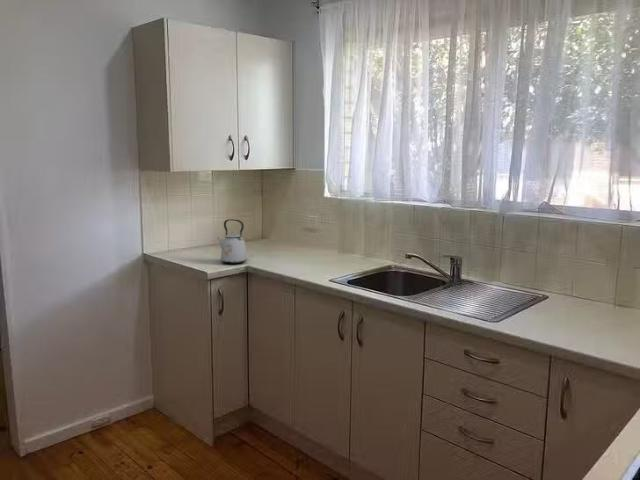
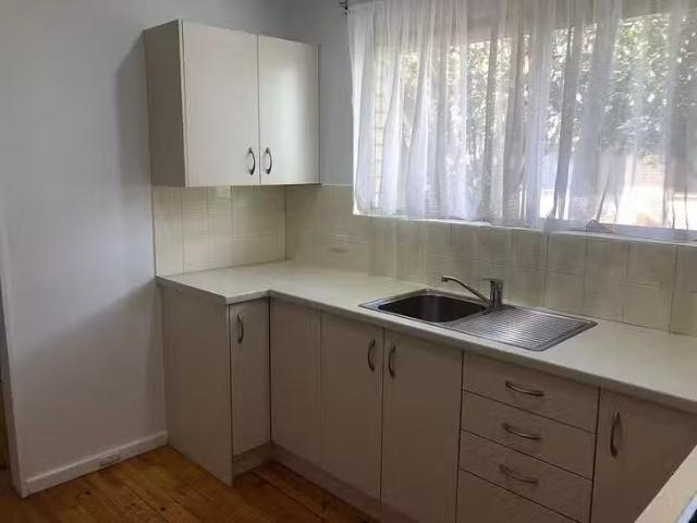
- kettle (230, 240)
